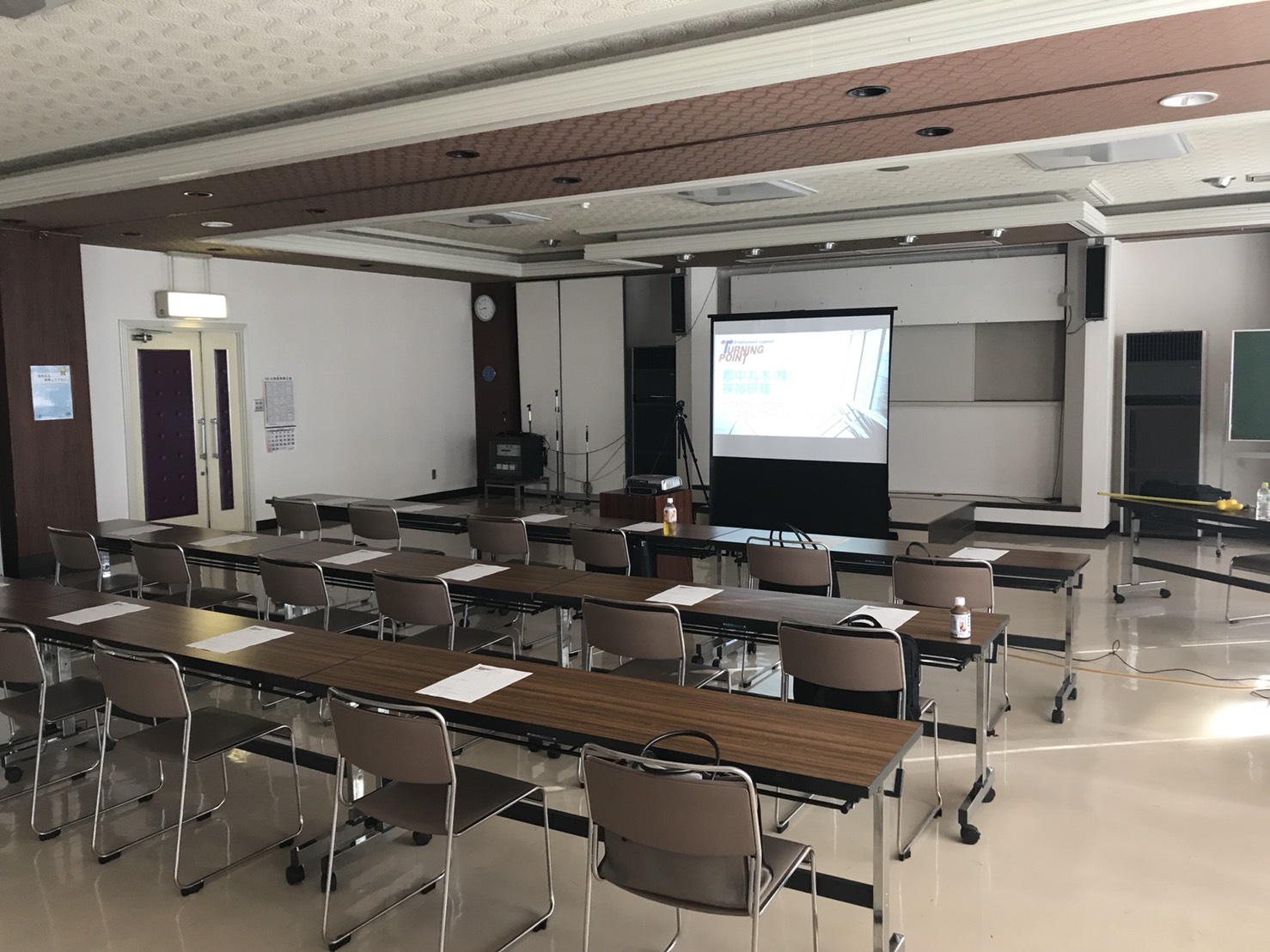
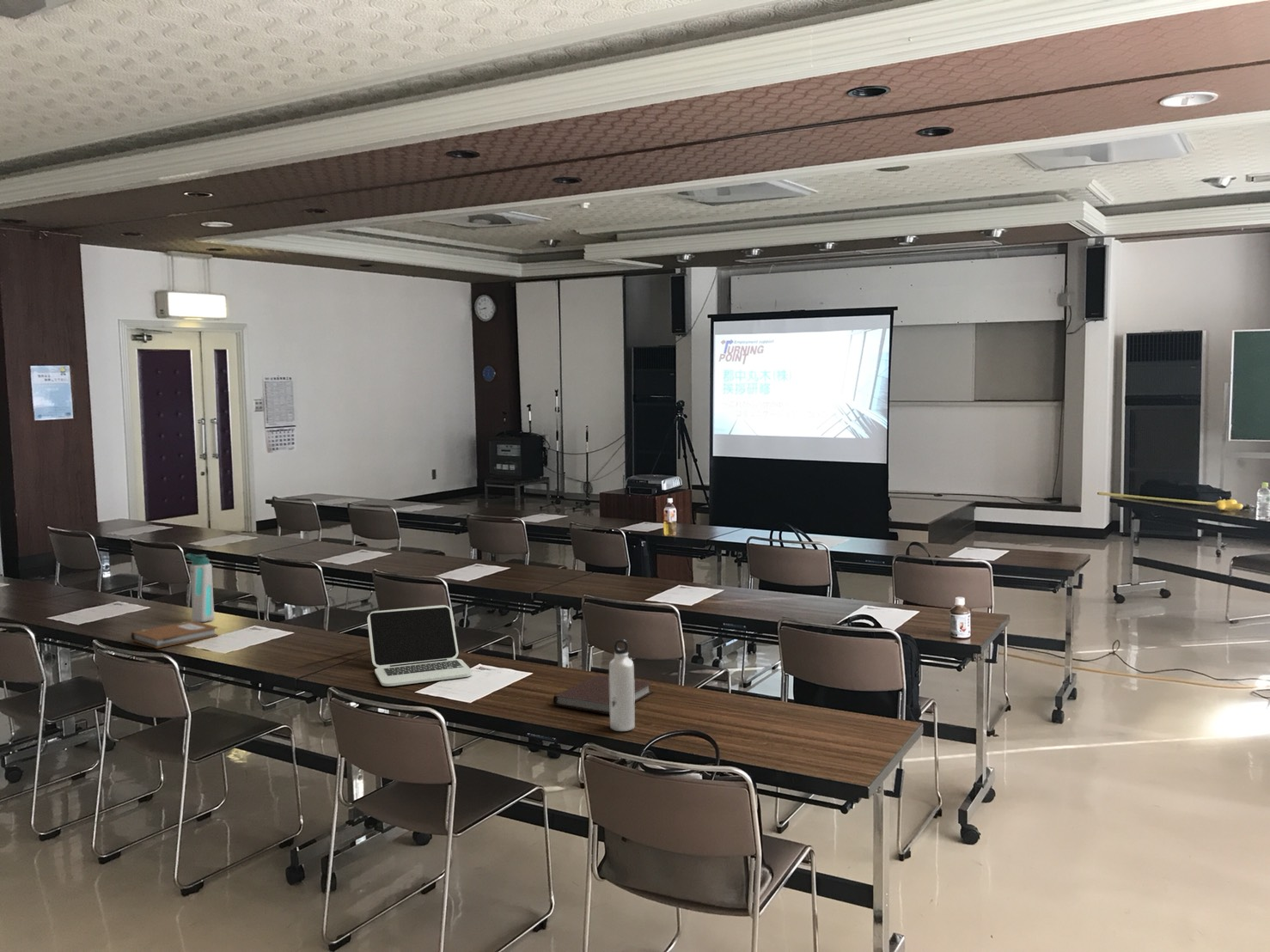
+ laptop (418, 643)
+ notebook (176, 632)
+ notebook (604, 693)
+ water bottle (199, 587)
+ water bottle (621, 683)
